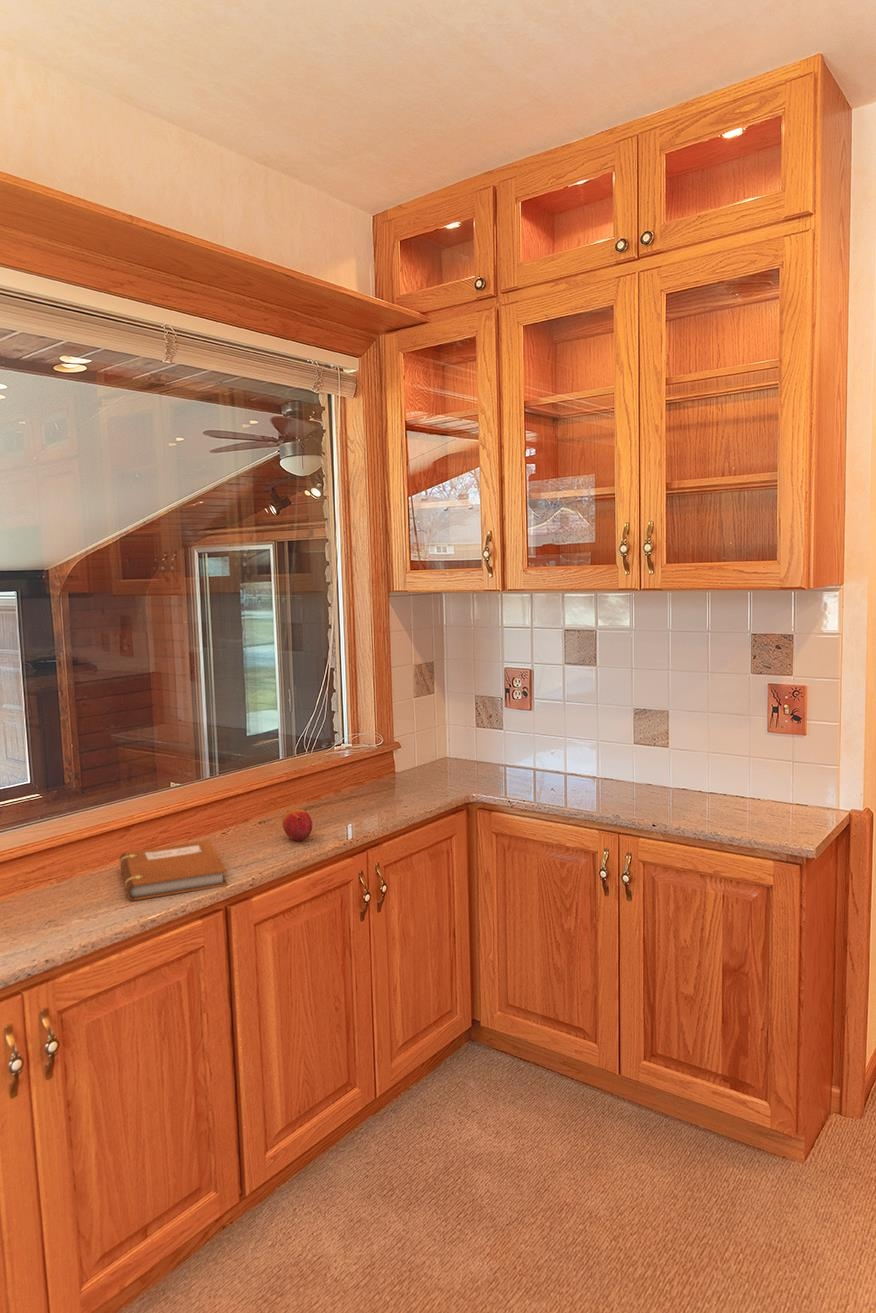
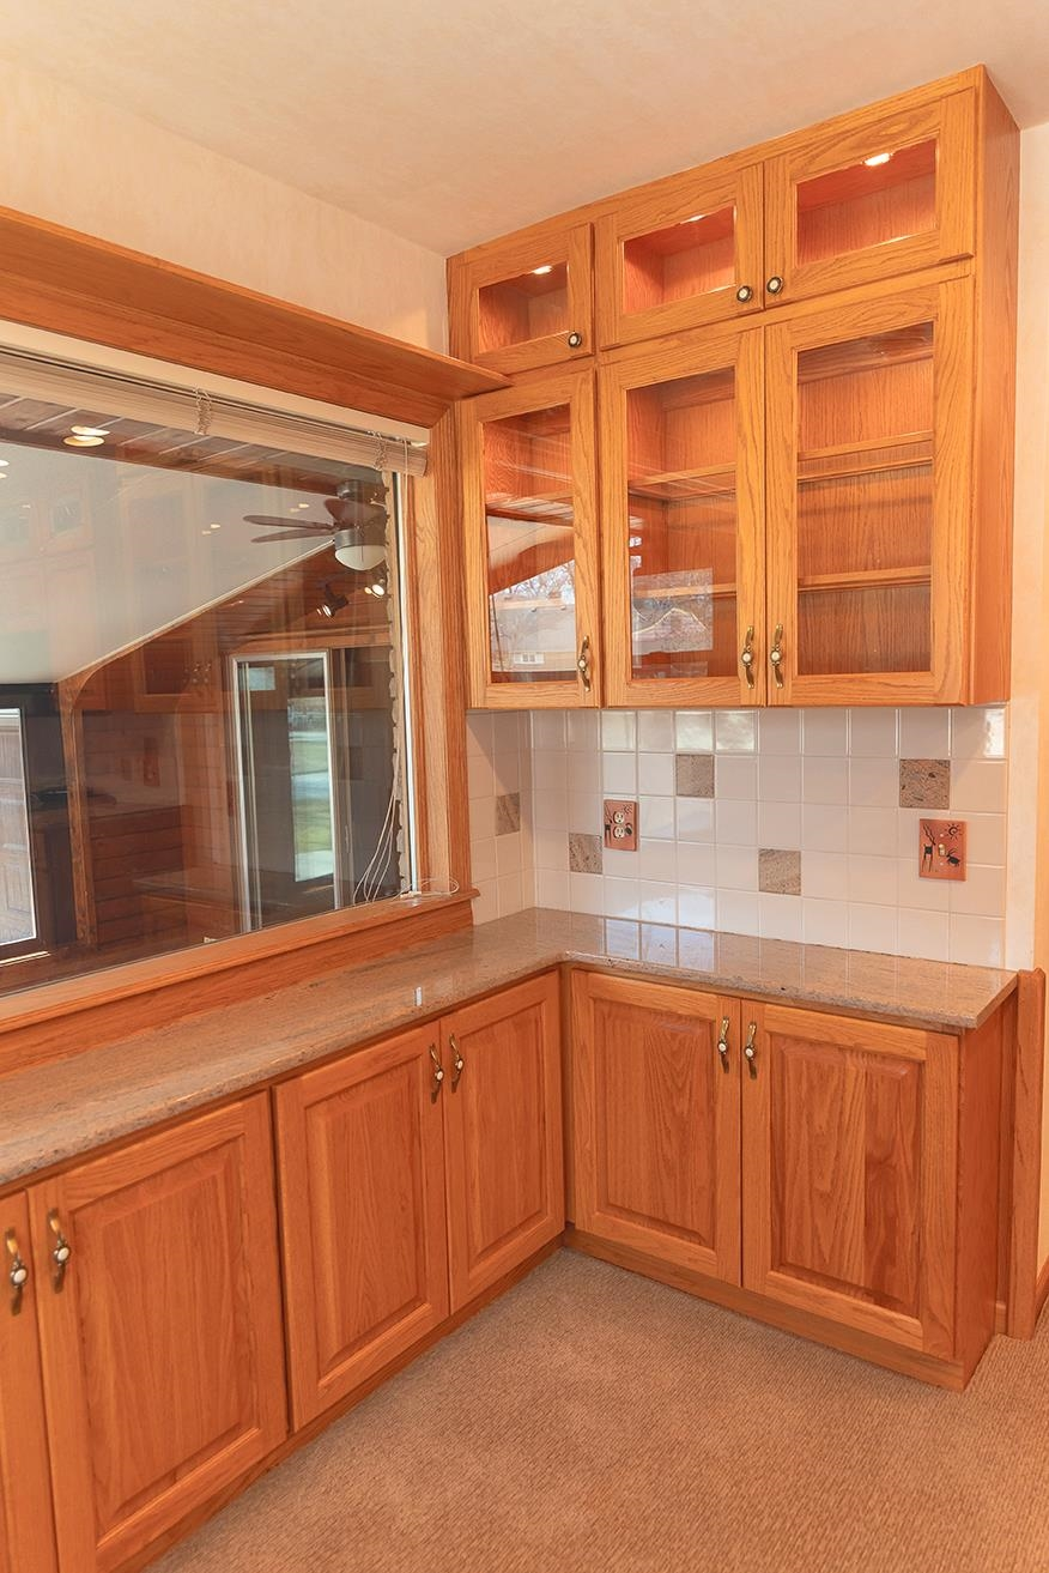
- fruit (296, 824)
- notebook (170, 867)
